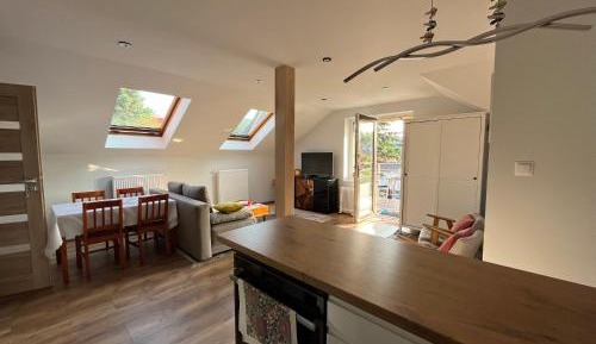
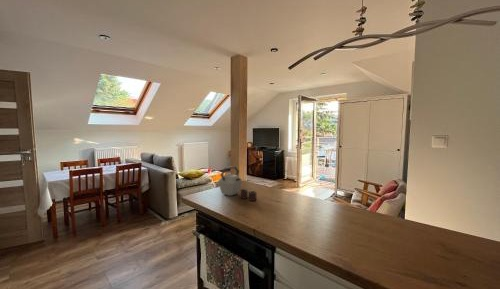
+ kettle (238, 182)
